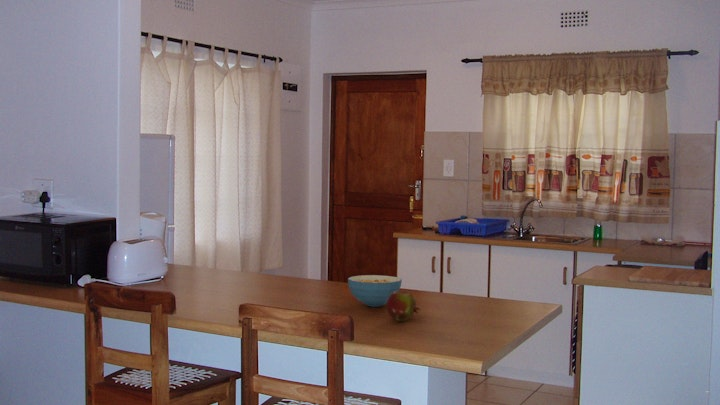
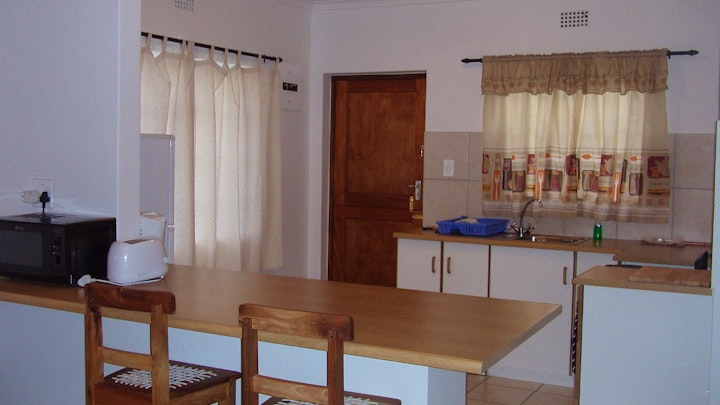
- cereal bowl (374, 291)
- fruit (403, 306)
